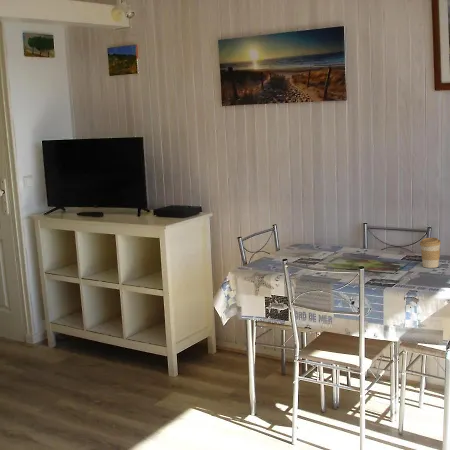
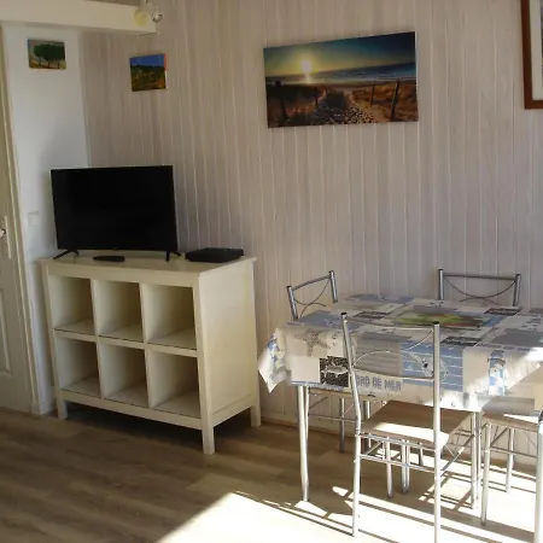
- coffee cup (430, 252)
